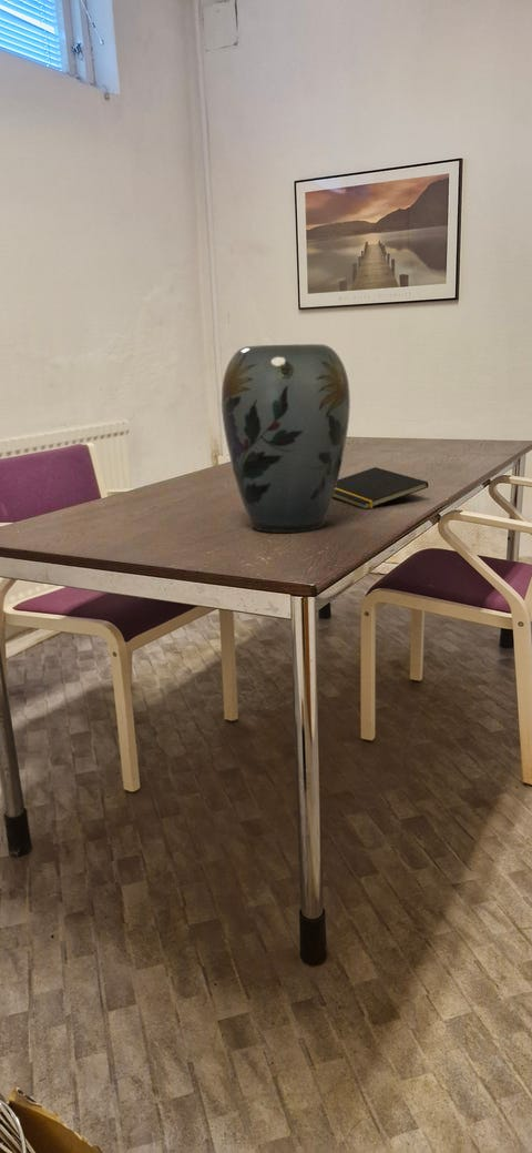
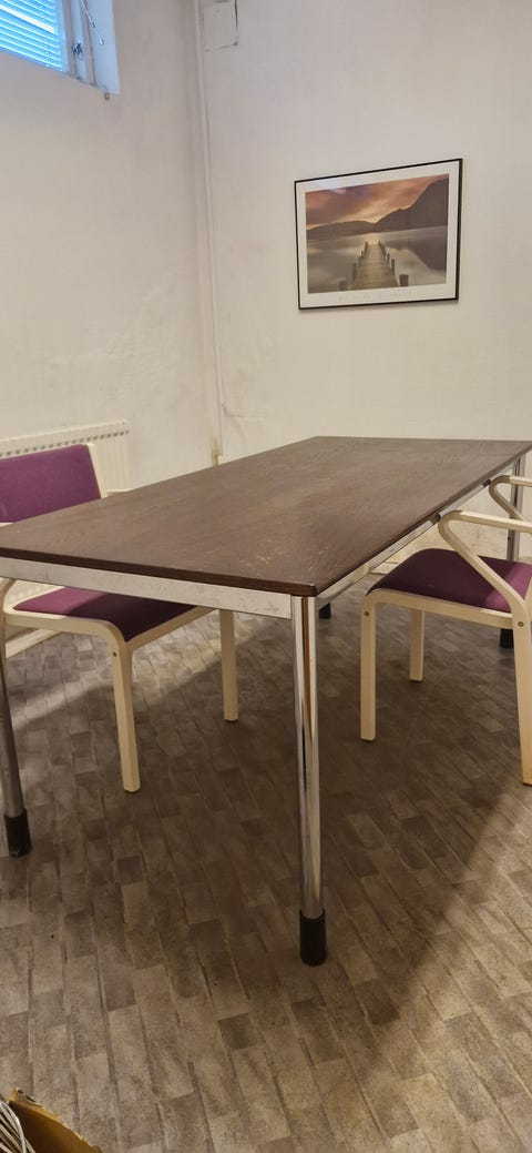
- vase (286, 437)
- notepad (370, 486)
